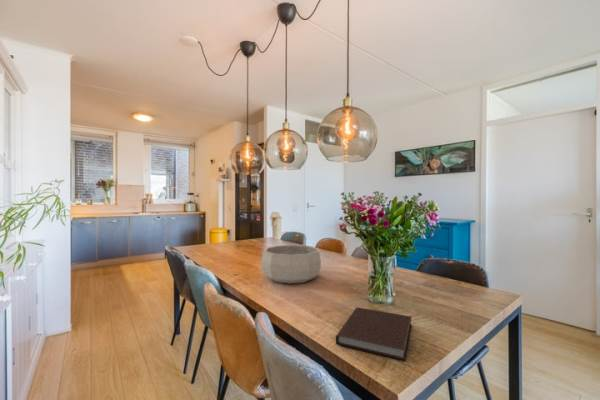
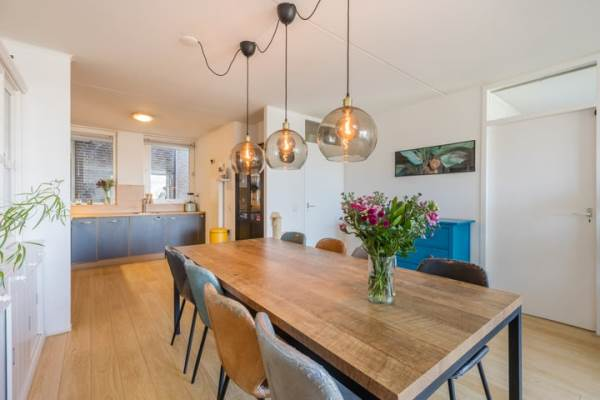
- notebook (376, 329)
- decorative bowl (291, 263)
